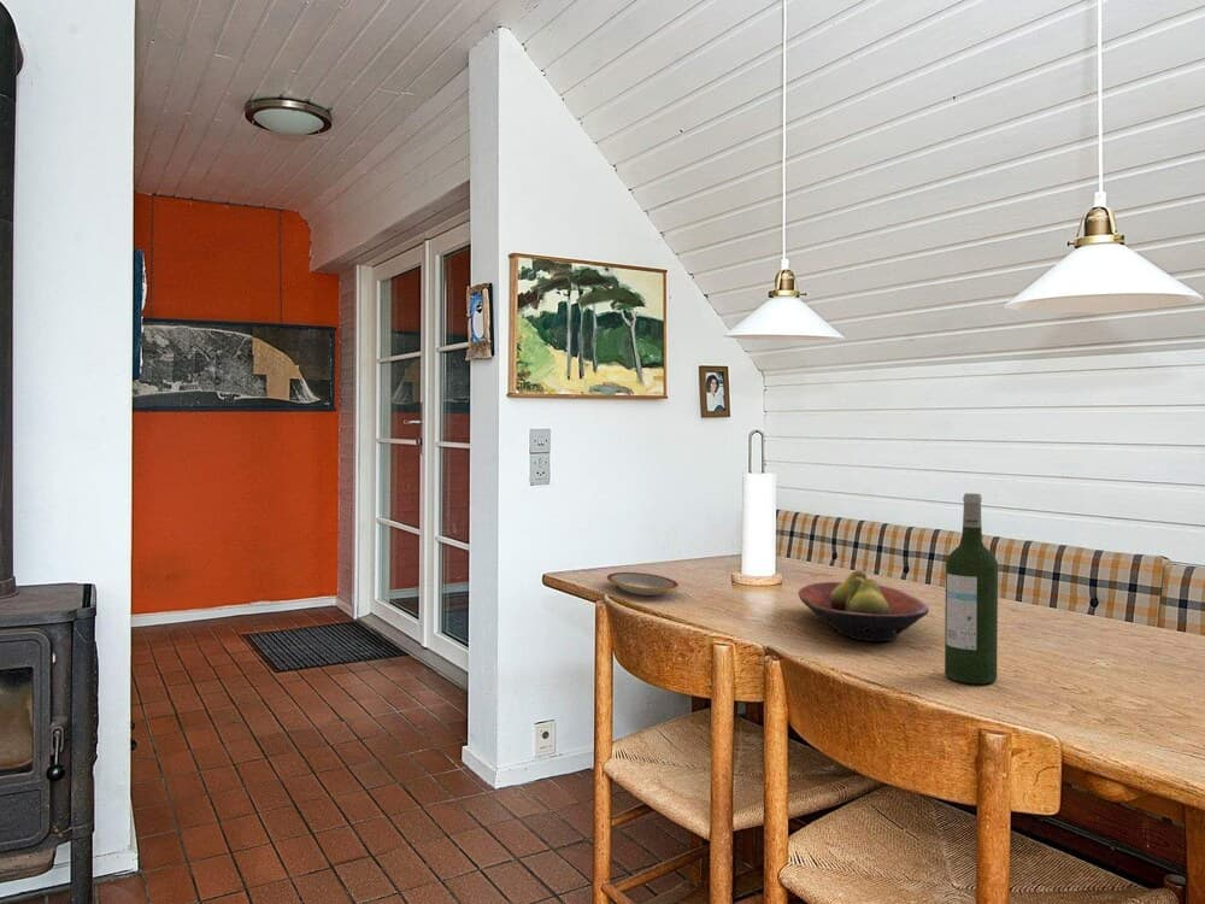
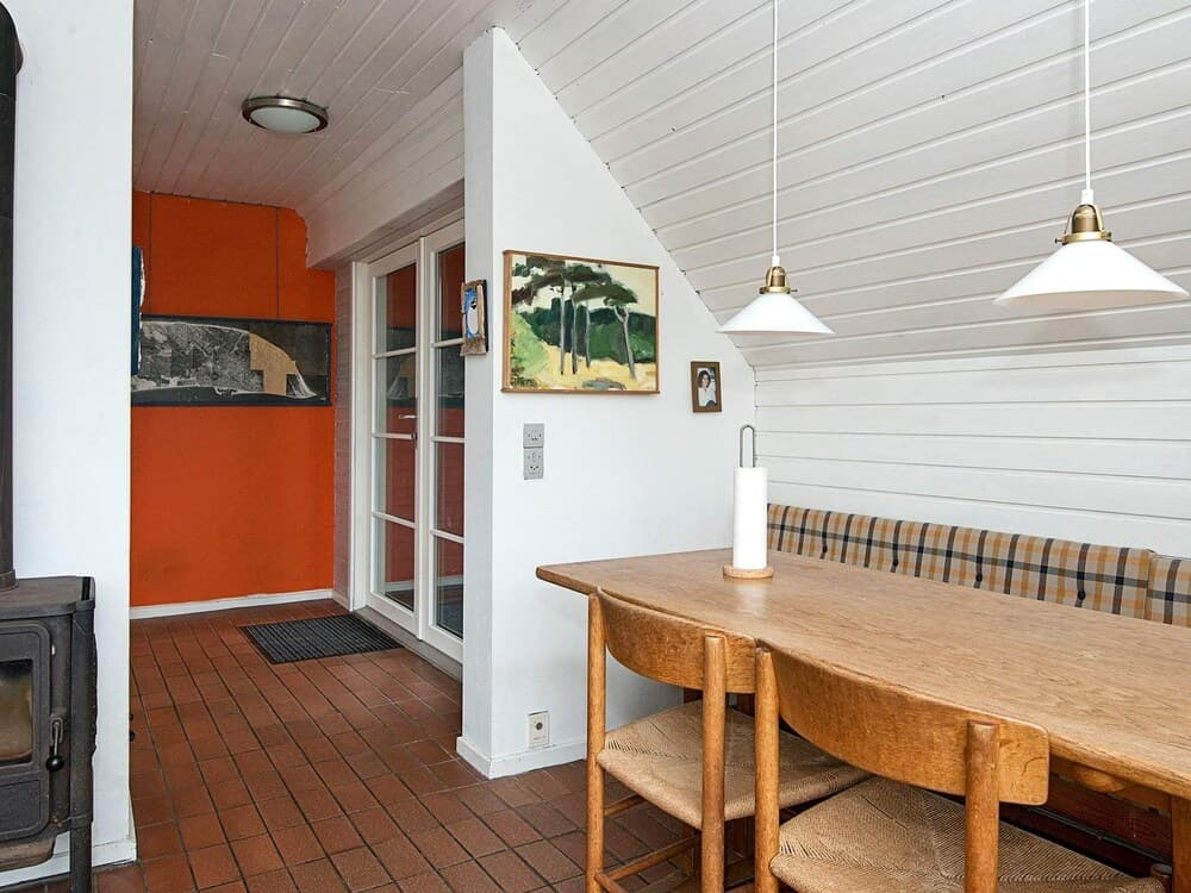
- fruit bowl (859, 600)
- plate (641, 585)
- wine bottle (971, 586)
